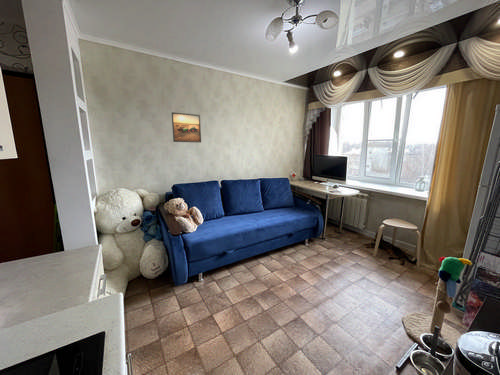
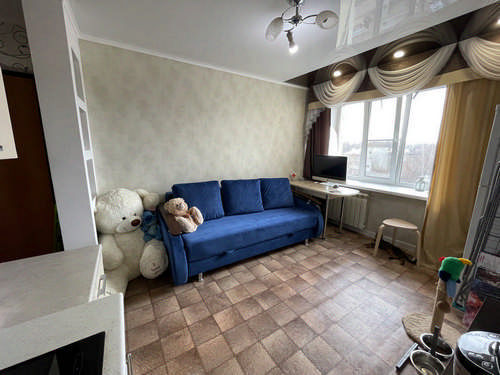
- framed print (187, 128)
